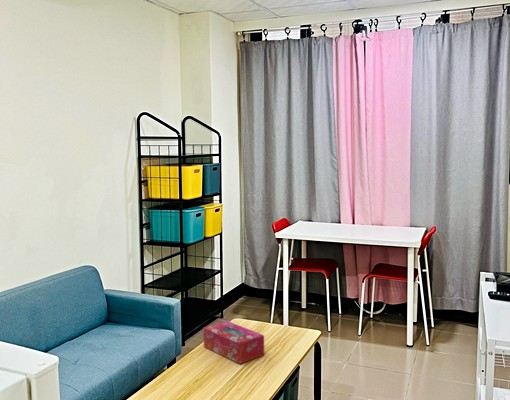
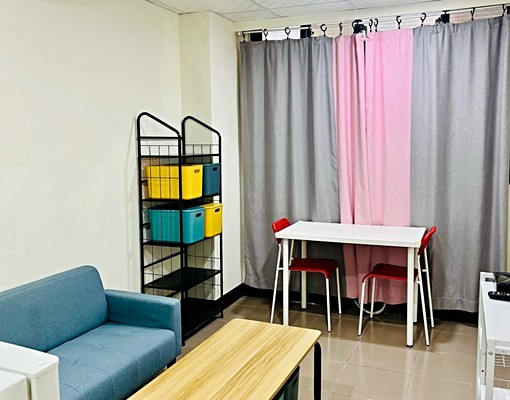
- tissue box (233, 341)
